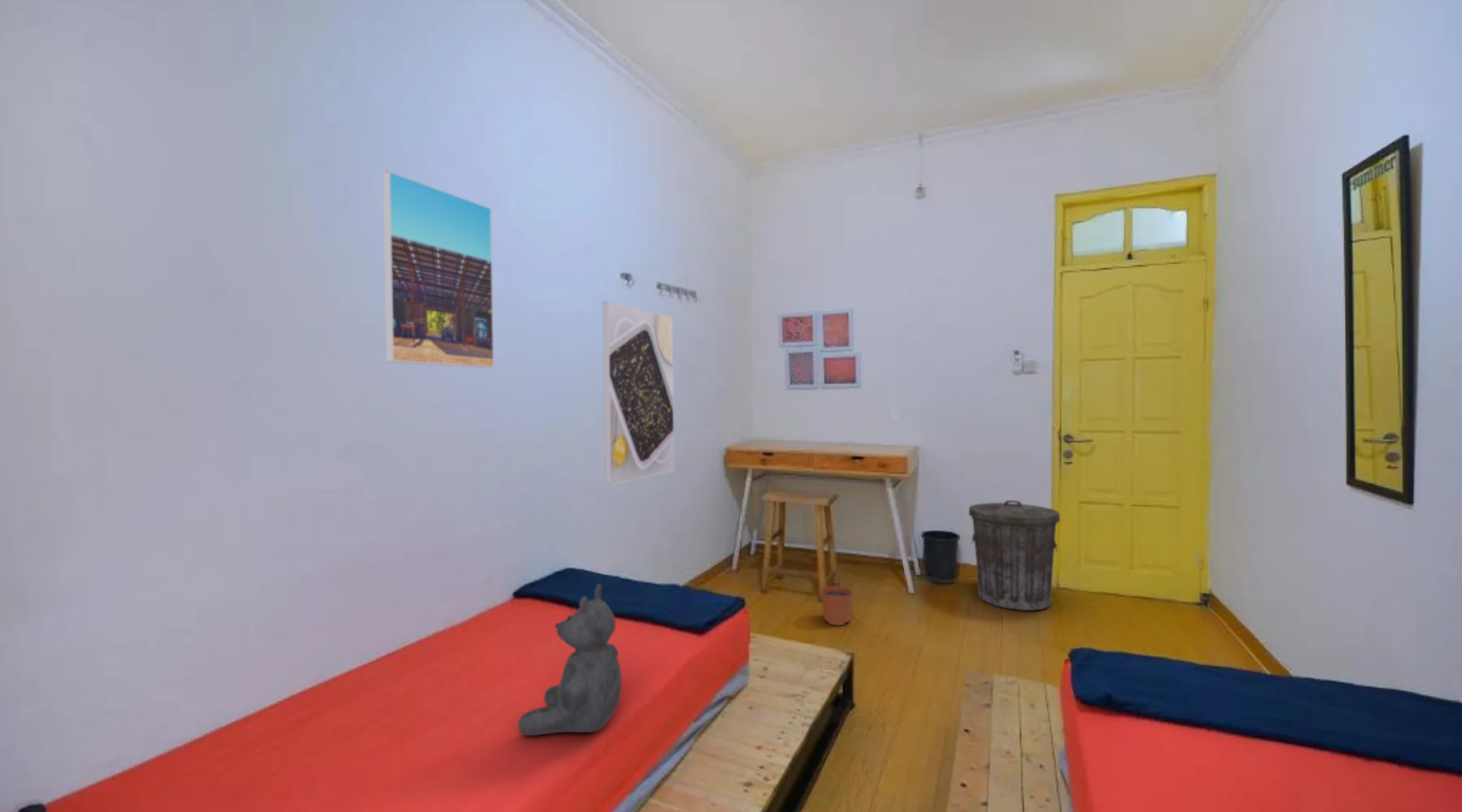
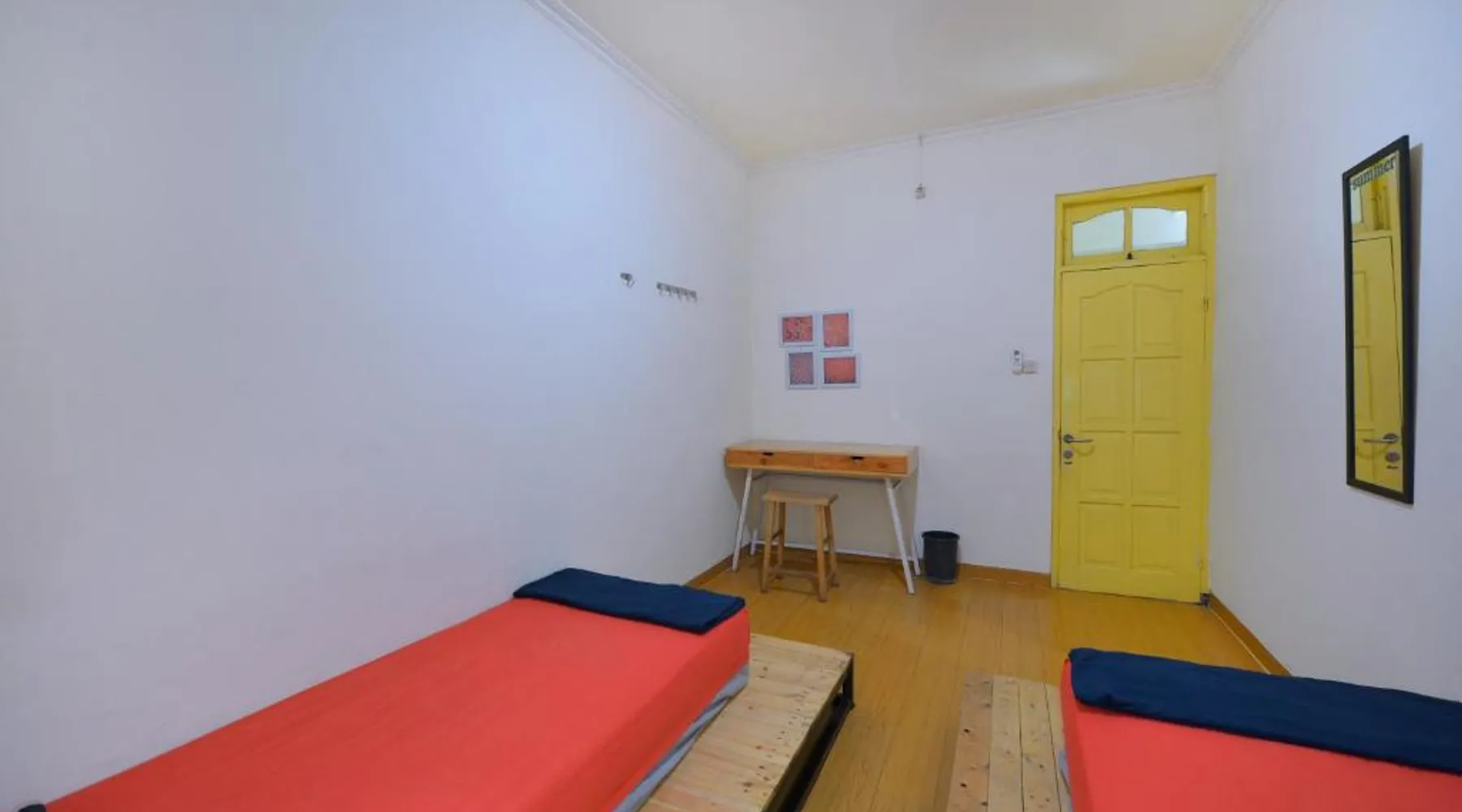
- teddy bear (573, 656)
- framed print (642, 393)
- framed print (443, 278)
- plant pot (837, 598)
- trash can (1013, 549)
